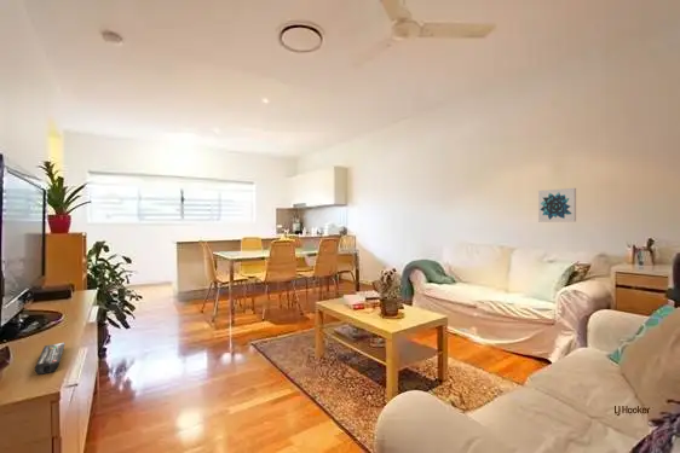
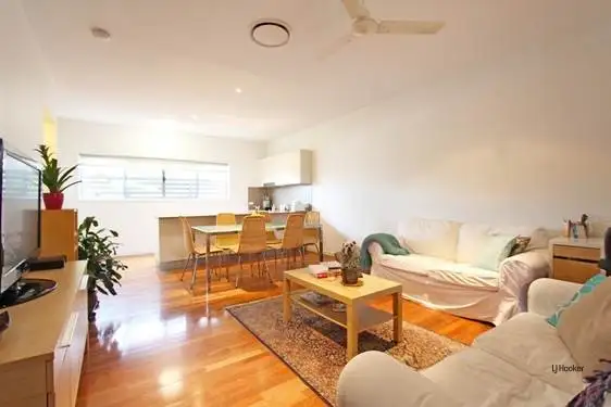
- wall art (557, 205)
- remote control (51, 356)
